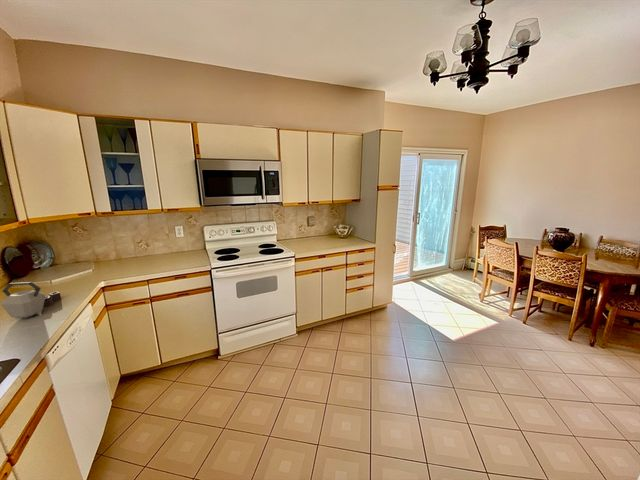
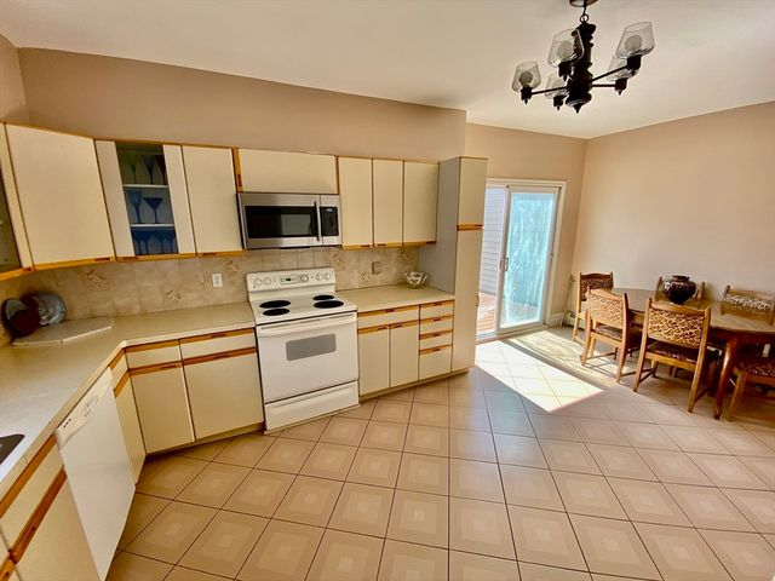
- kettle (36, 293)
